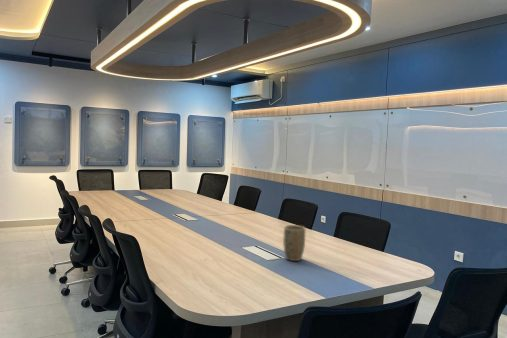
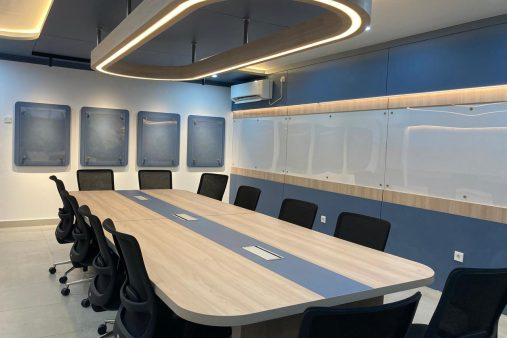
- plant pot (294, 243)
